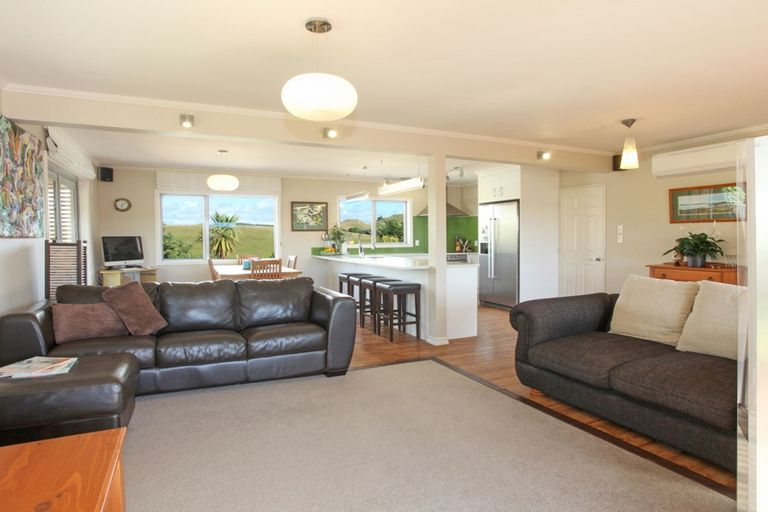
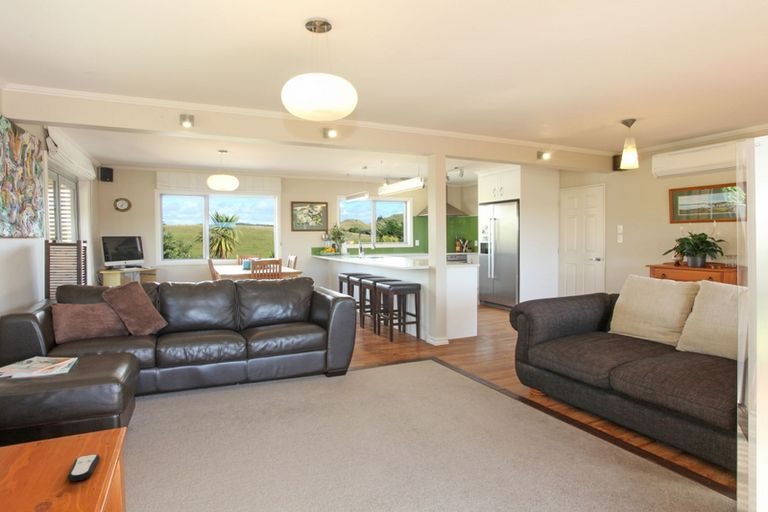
+ remote control (83, 466)
